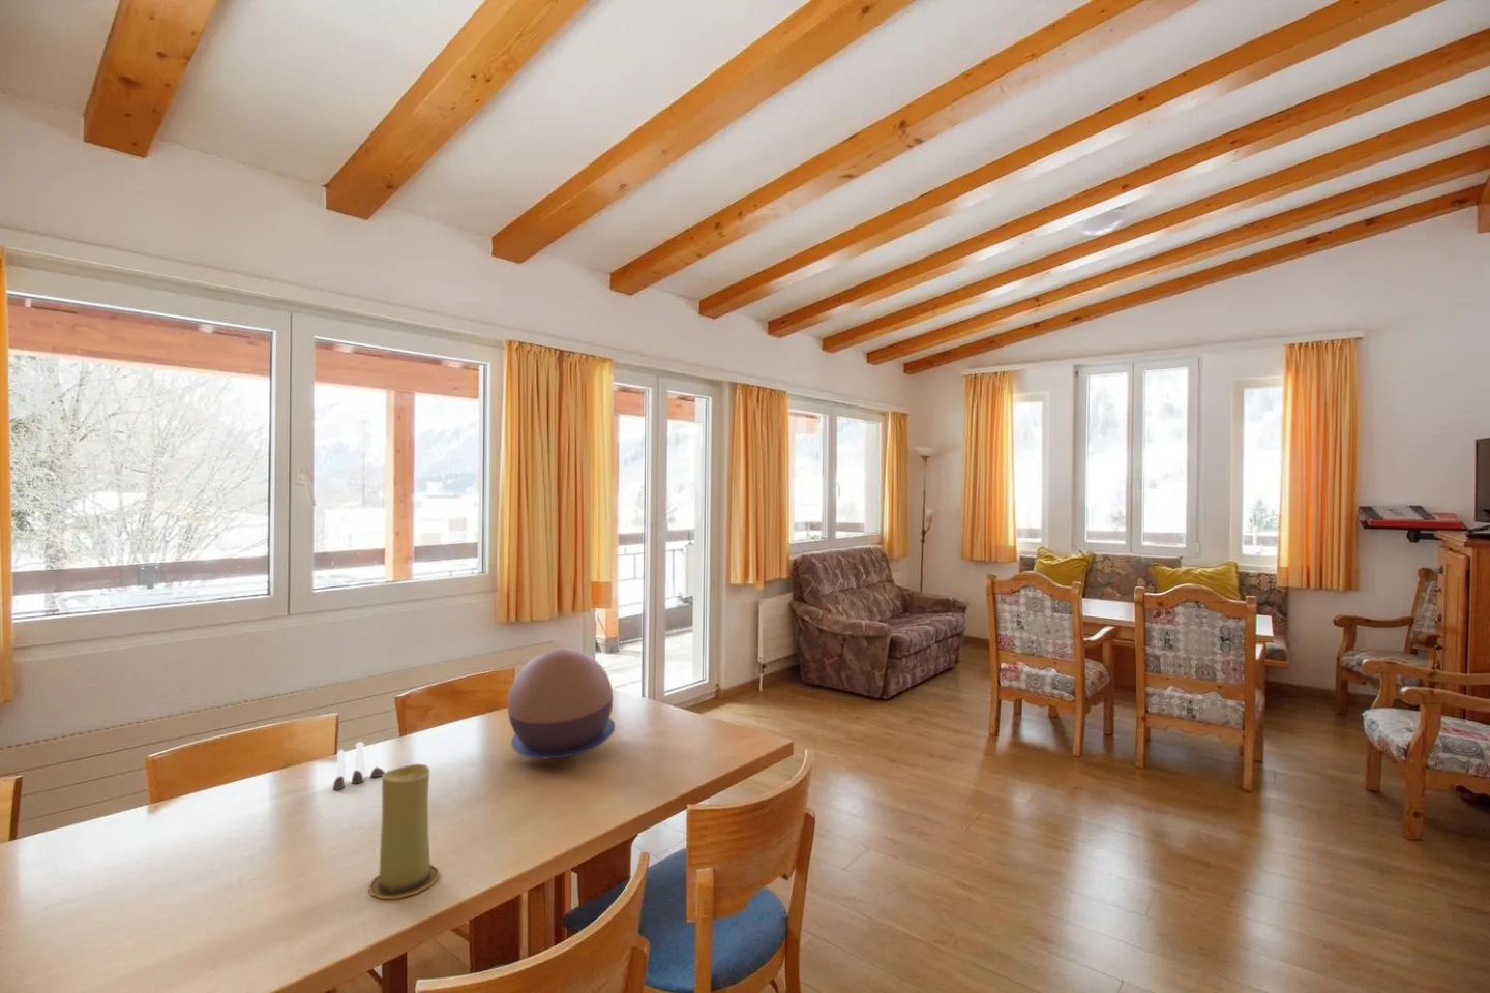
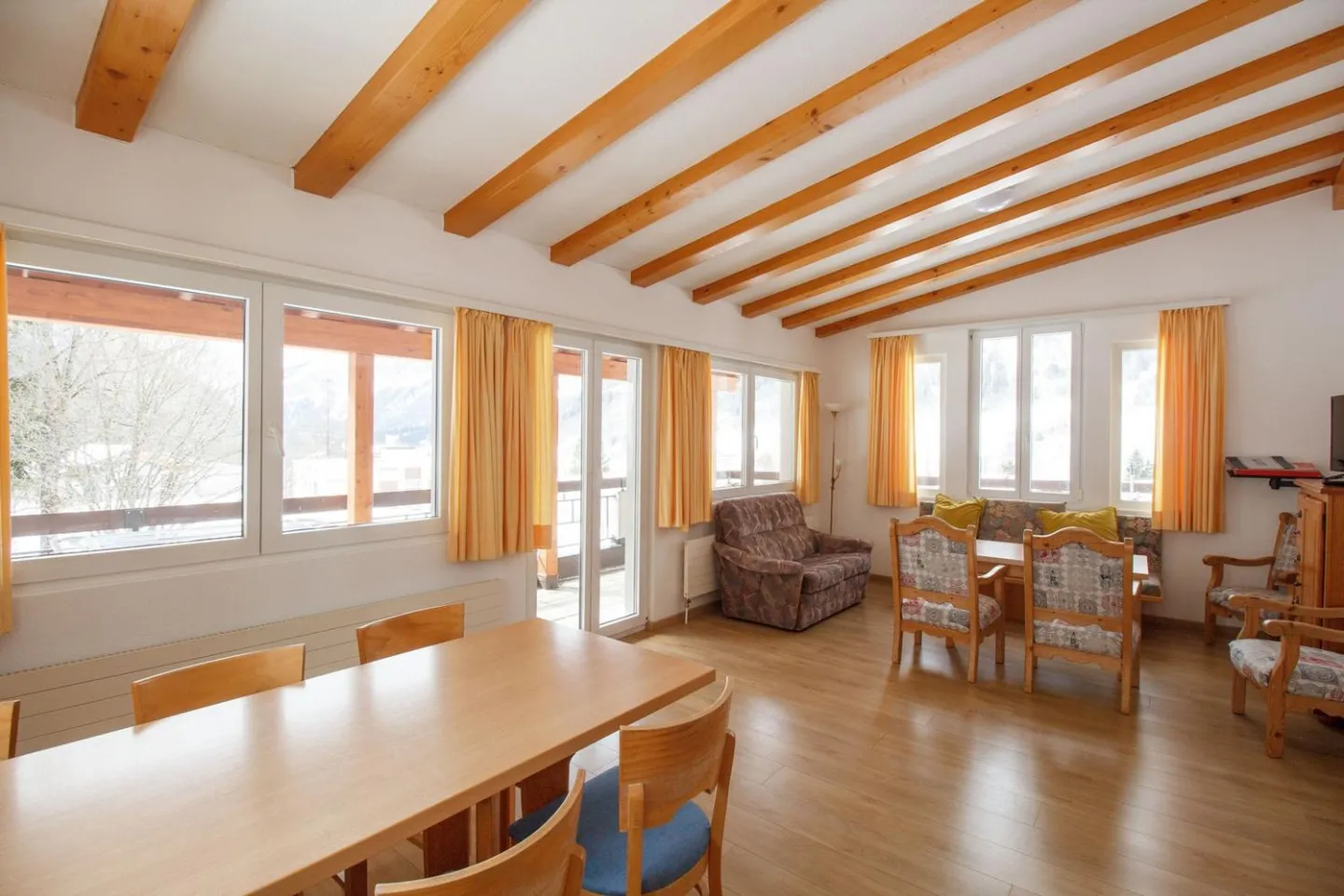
- salt and pepper shaker set (356, 762)
- decorative bowl (562, 700)
- candle (405, 826)
